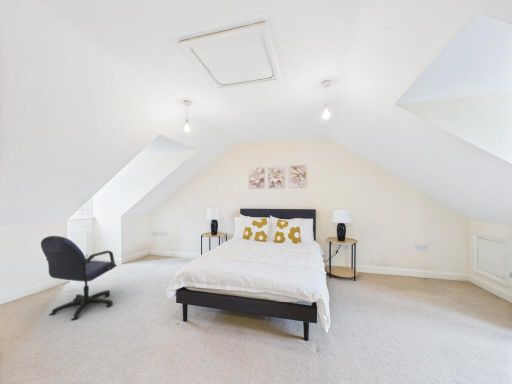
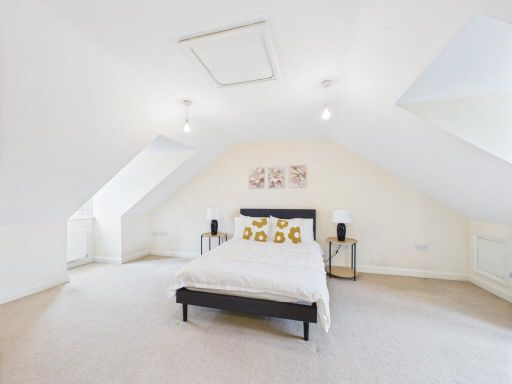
- office chair (83, 269)
